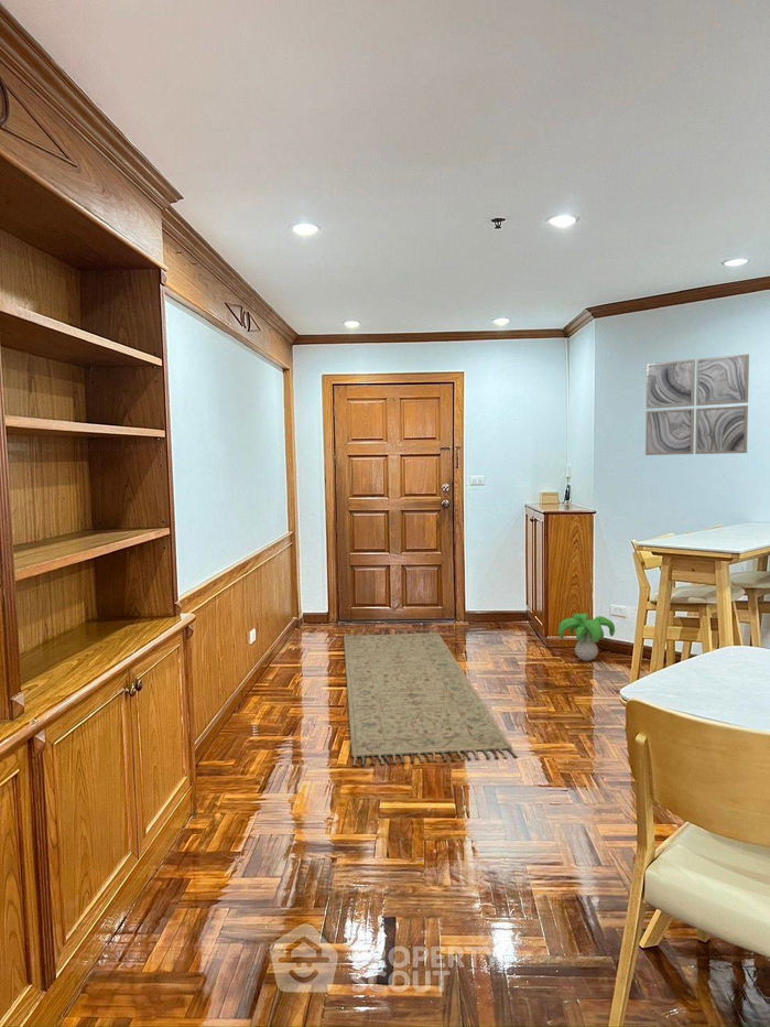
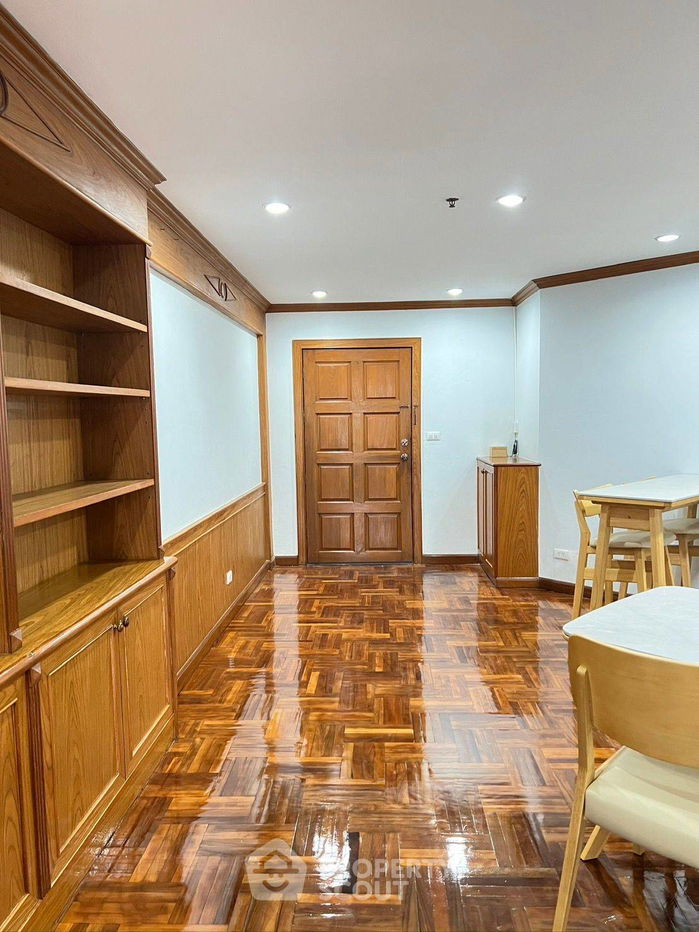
- rug (406, 678)
- decorative plant (586, 638)
- wall art (696, 408)
